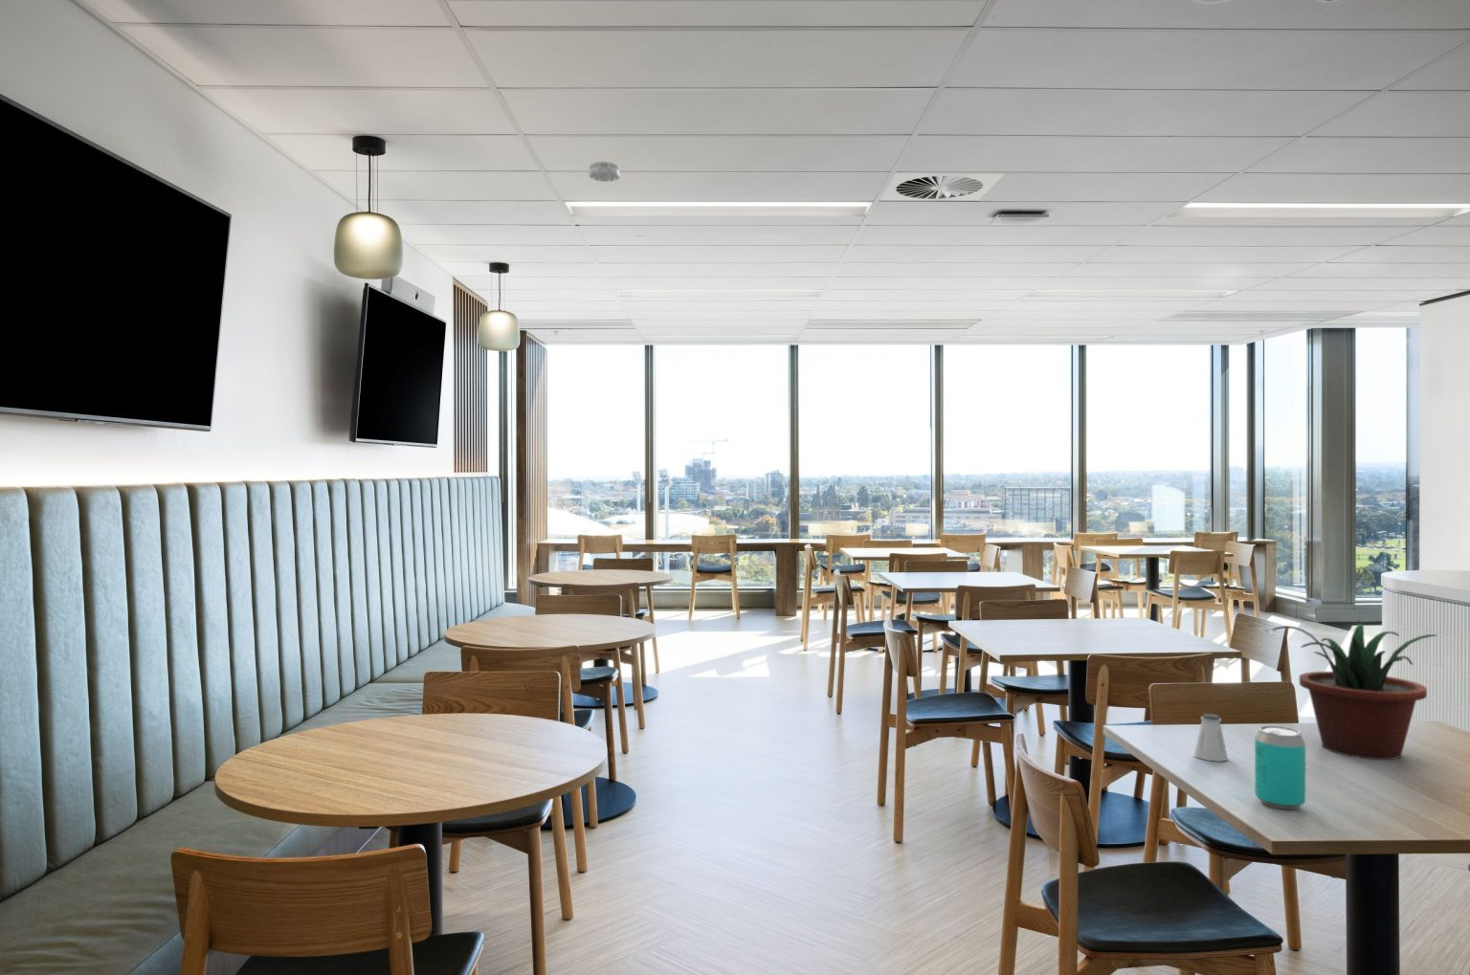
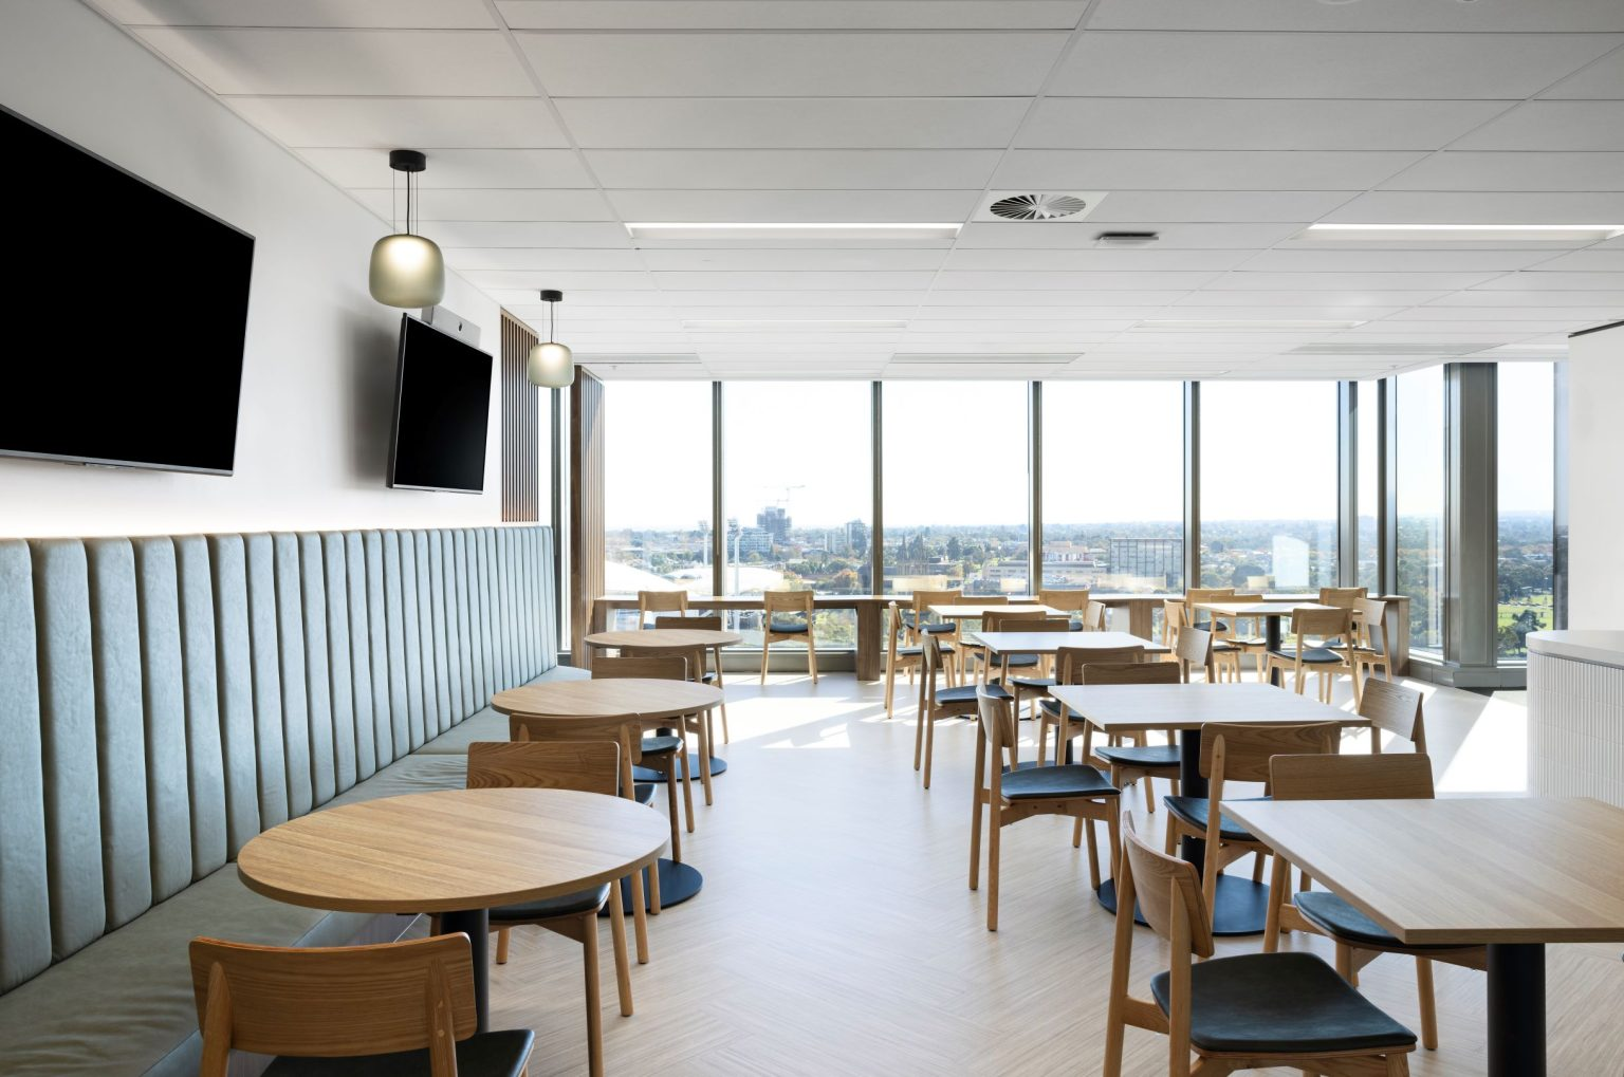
- beverage can (1280, 766)
- potted plant (1351, 687)
- saltshaker (1211, 736)
- smoke detector (604, 171)
